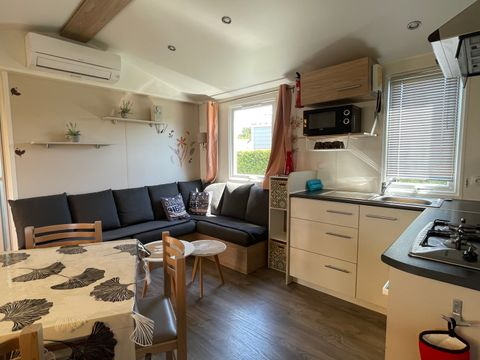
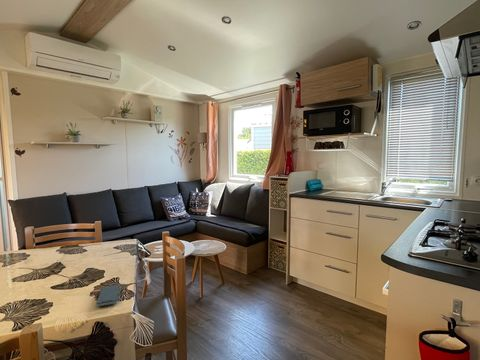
+ smartphone (109, 294)
